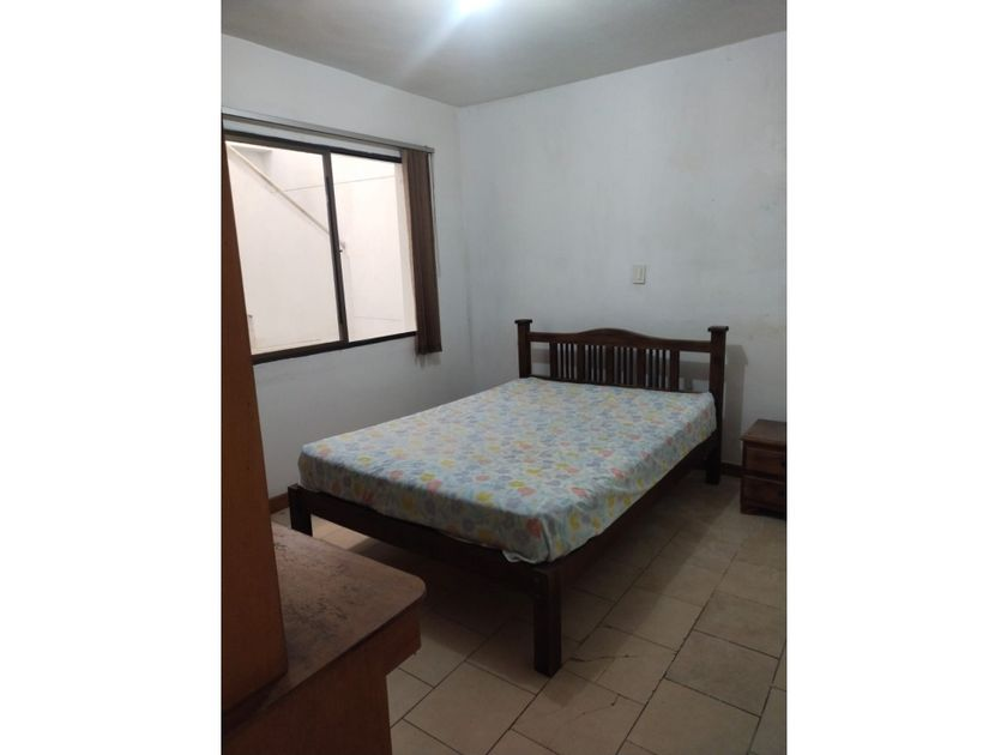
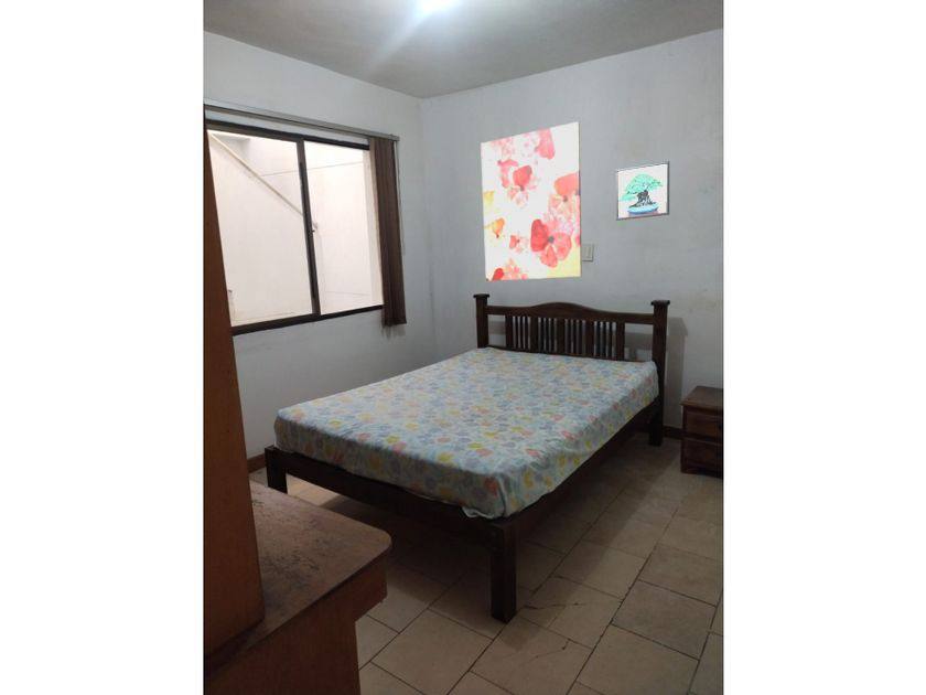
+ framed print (642, 191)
+ wall art (529, 206)
